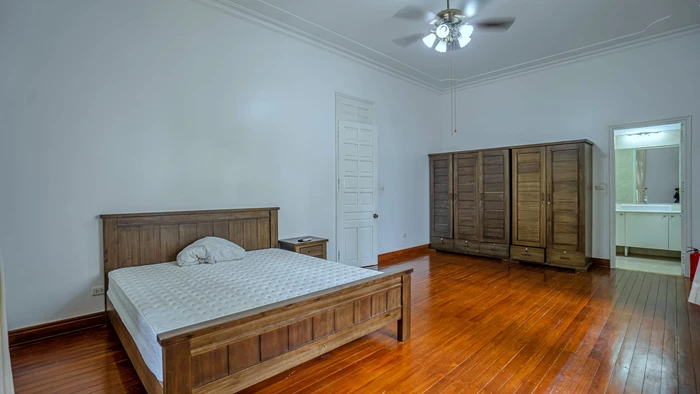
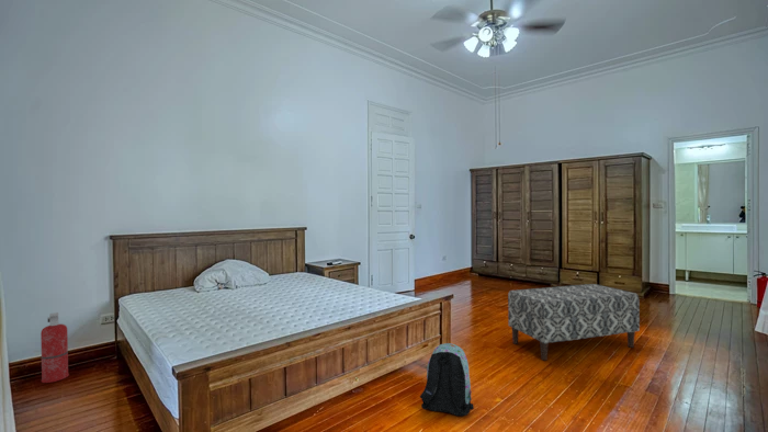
+ backpack (447, 376)
+ bench (572, 318)
+ fire extinguisher (54, 345)
